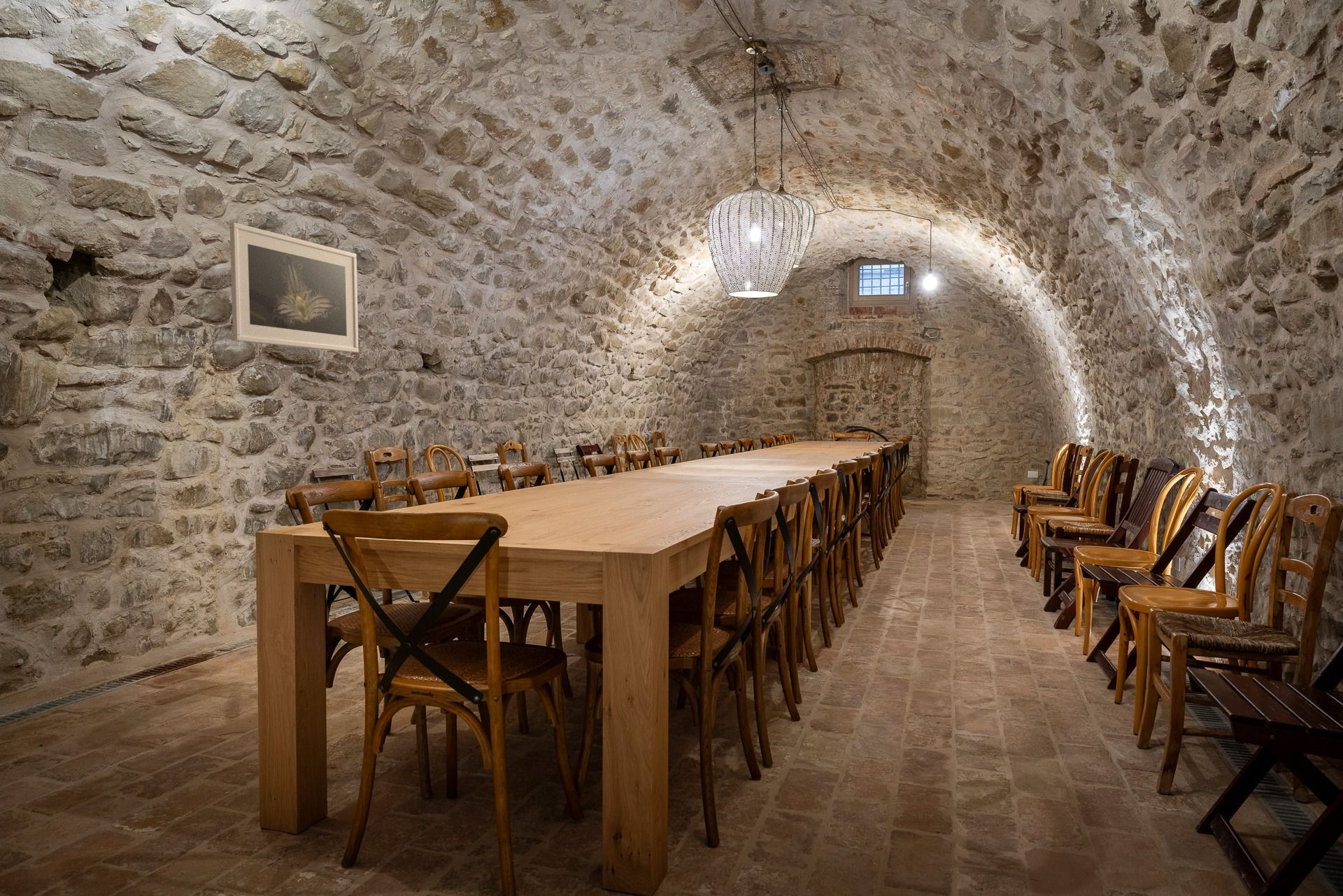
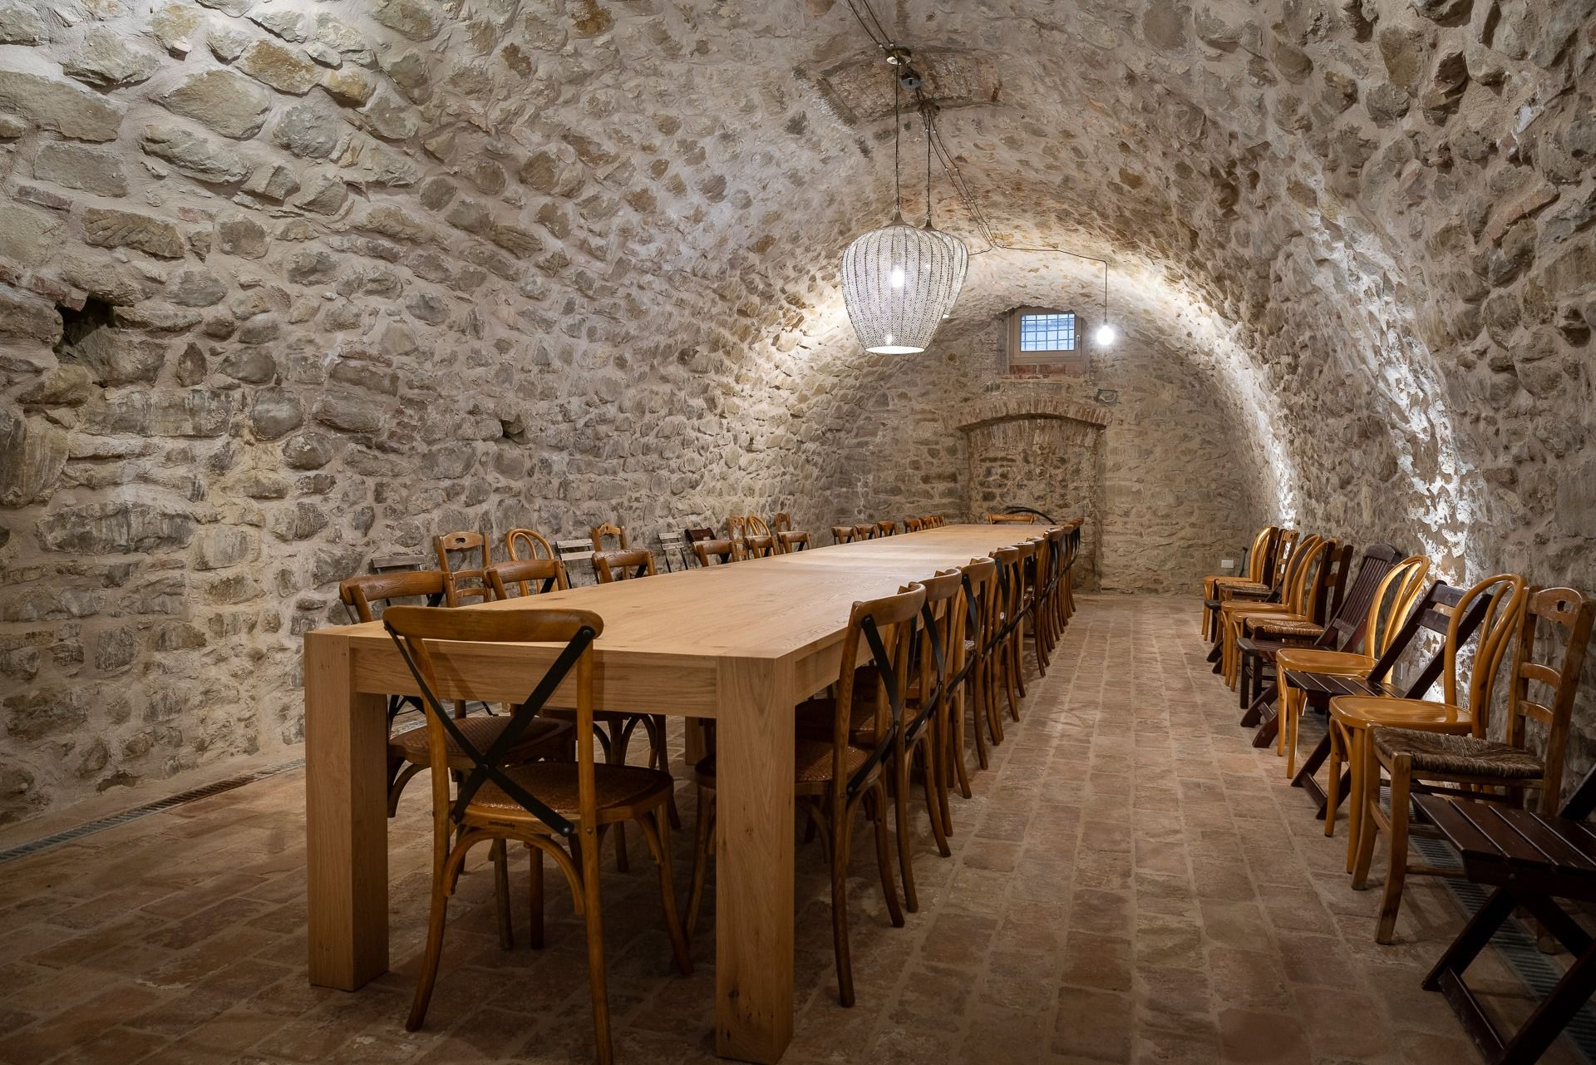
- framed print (299, 293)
